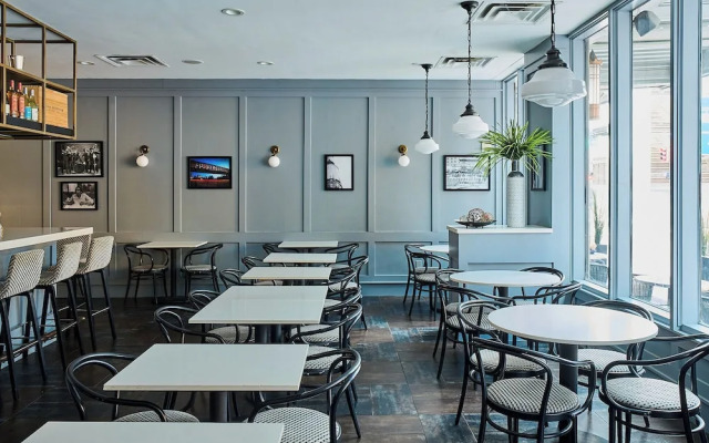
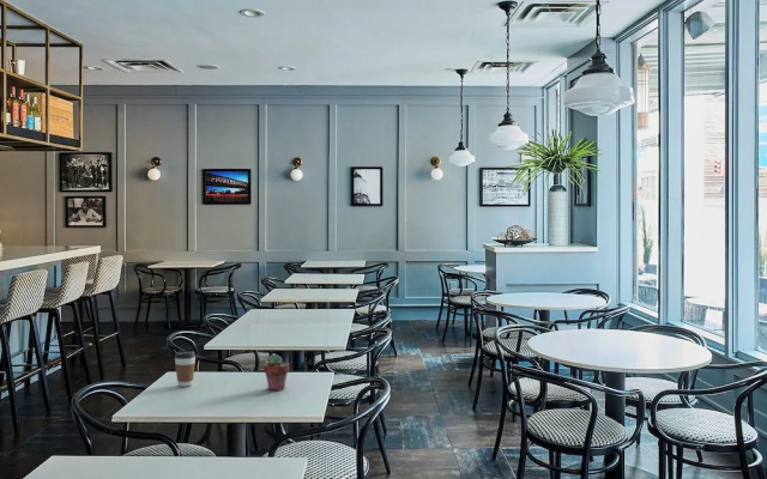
+ coffee cup (185, 368)
+ potted succulent (276, 371)
